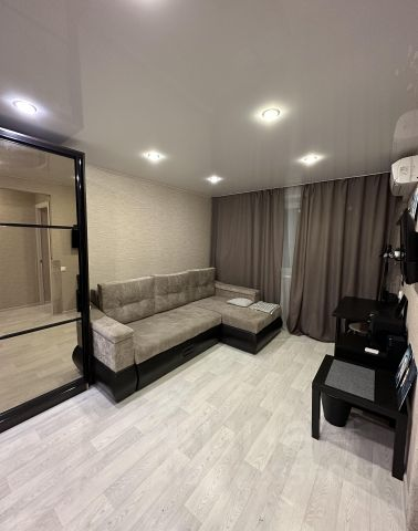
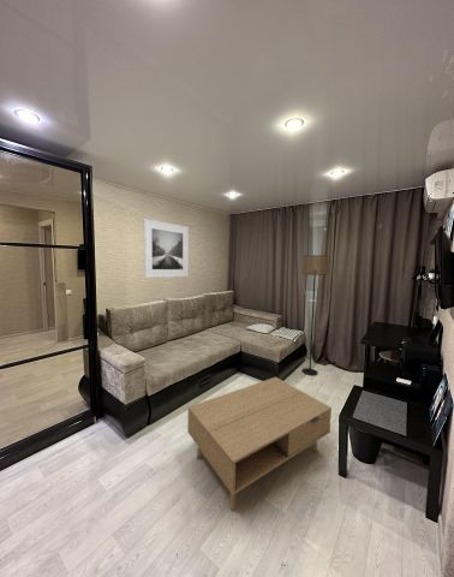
+ coffee table (259, 430)
+ floor lamp (312, 315)
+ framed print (168, 250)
